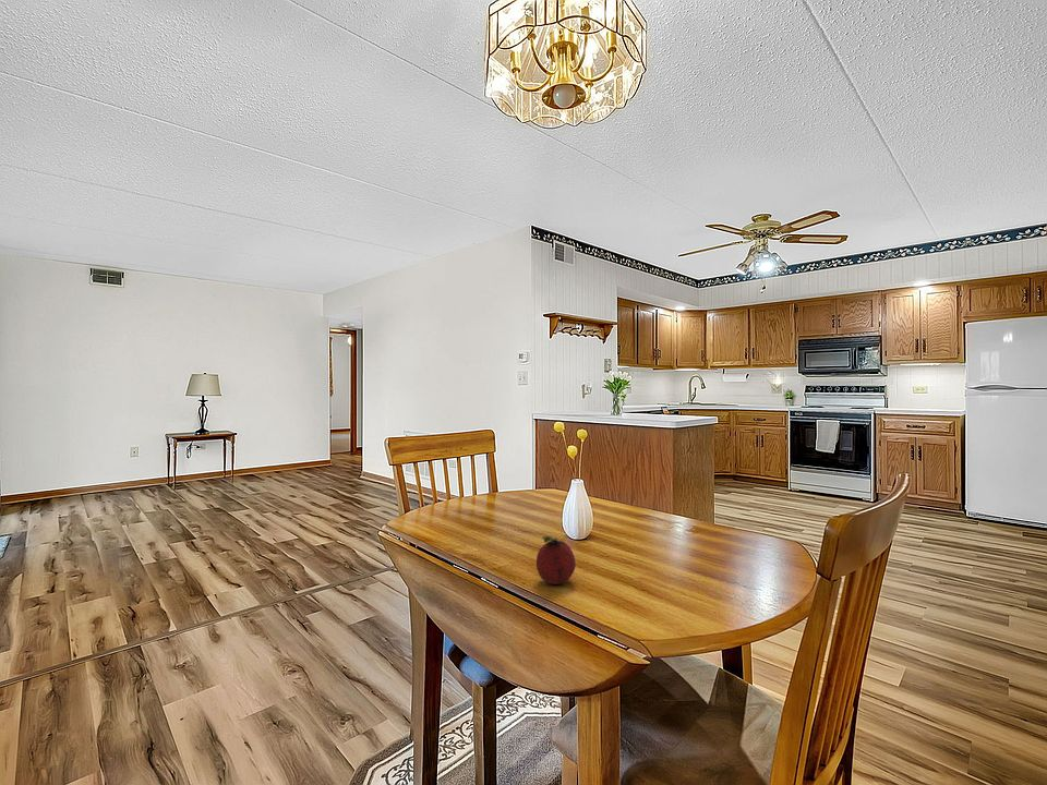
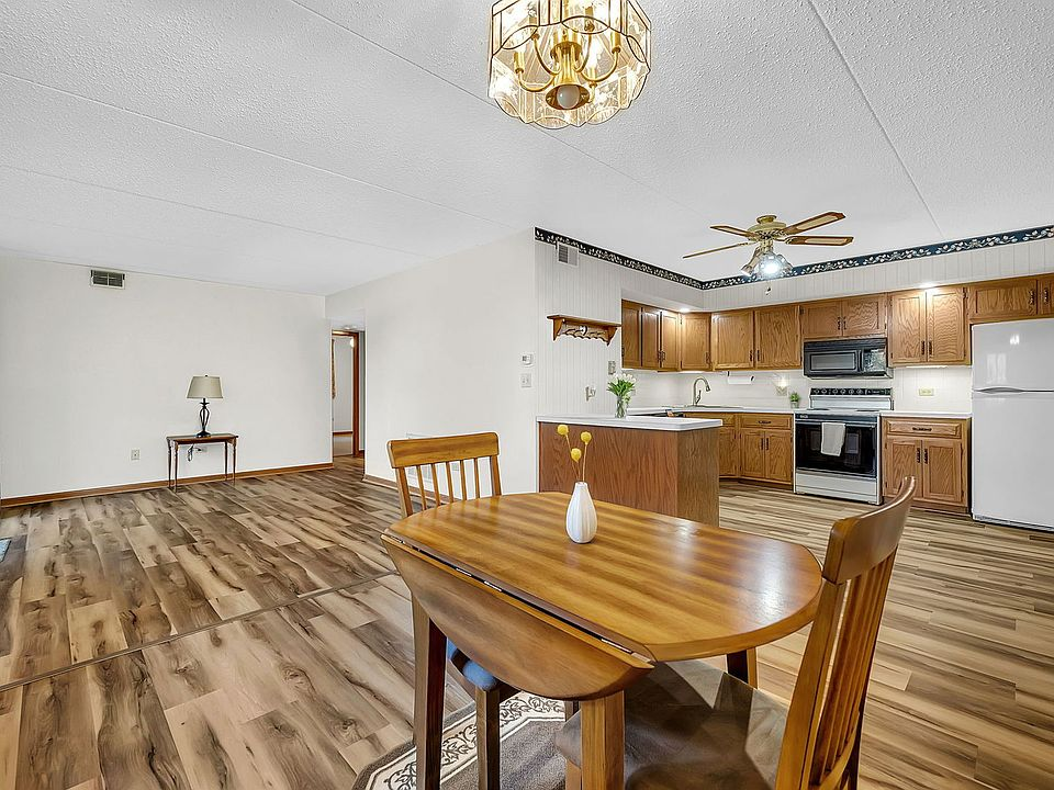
- fruit (554, 558)
